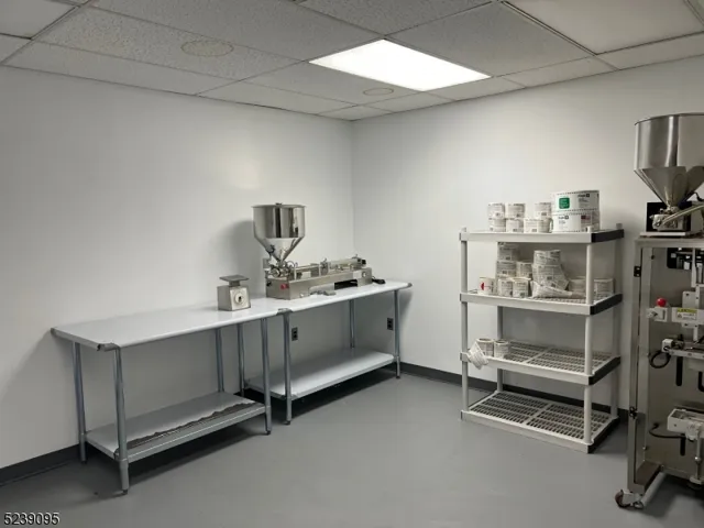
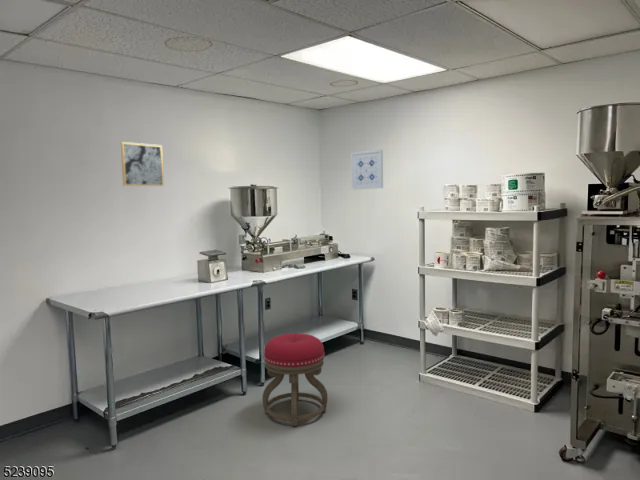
+ wall art (366, 170)
+ wall art (143, 164)
+ stool (294, 375)
